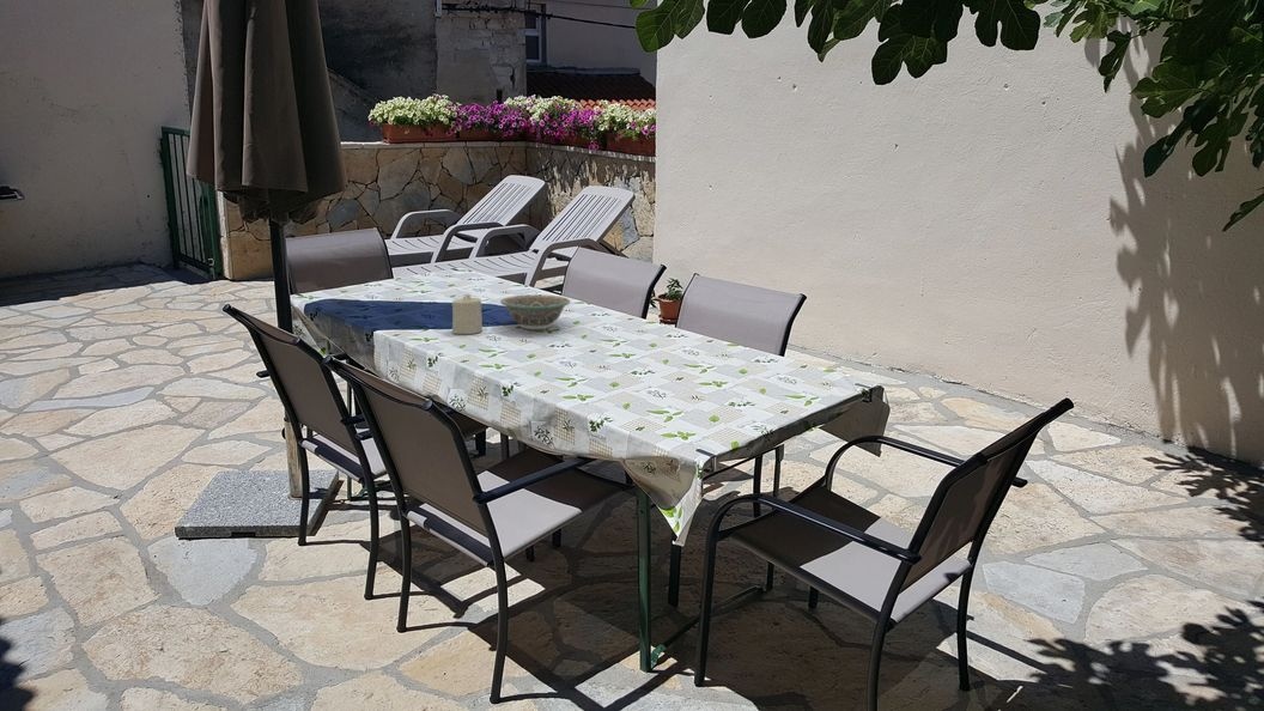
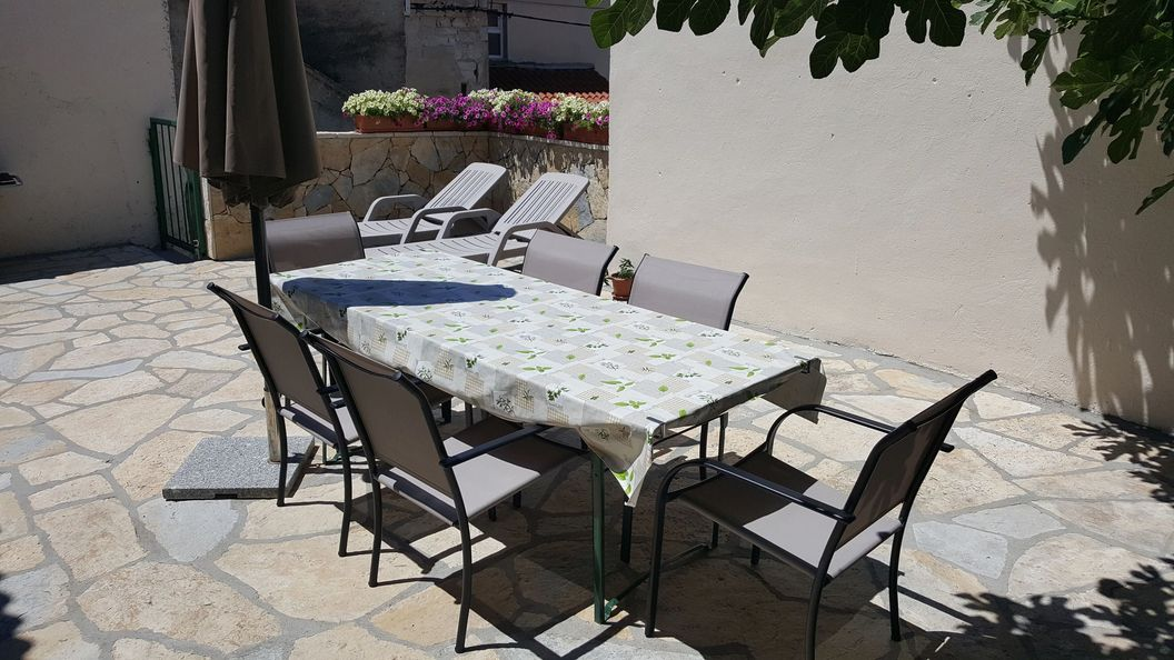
- candle (467, 312)
- bowl (535, 312)
